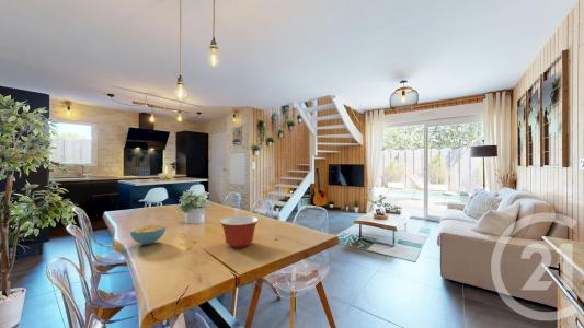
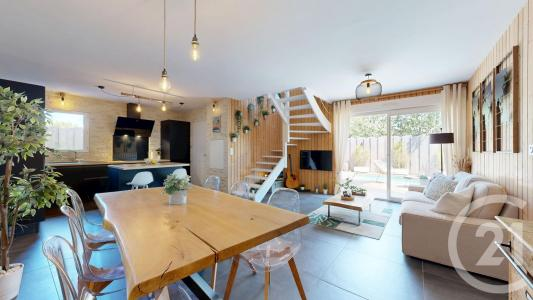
- cereal bowl (148, 235)
- mixing bowl (239, 232)
